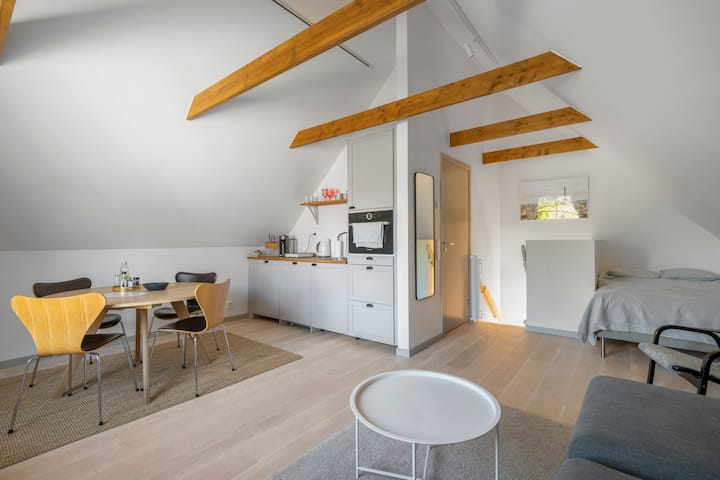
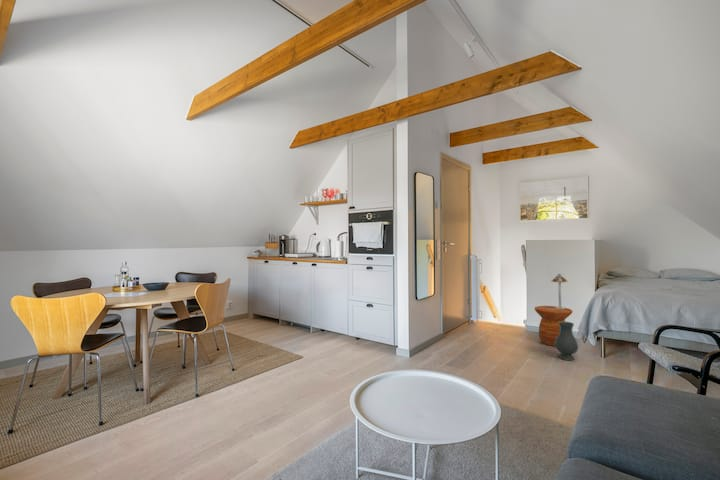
+ table lamp (559, 290)
+ side table (553, 326)
+ vase (566, 340)
